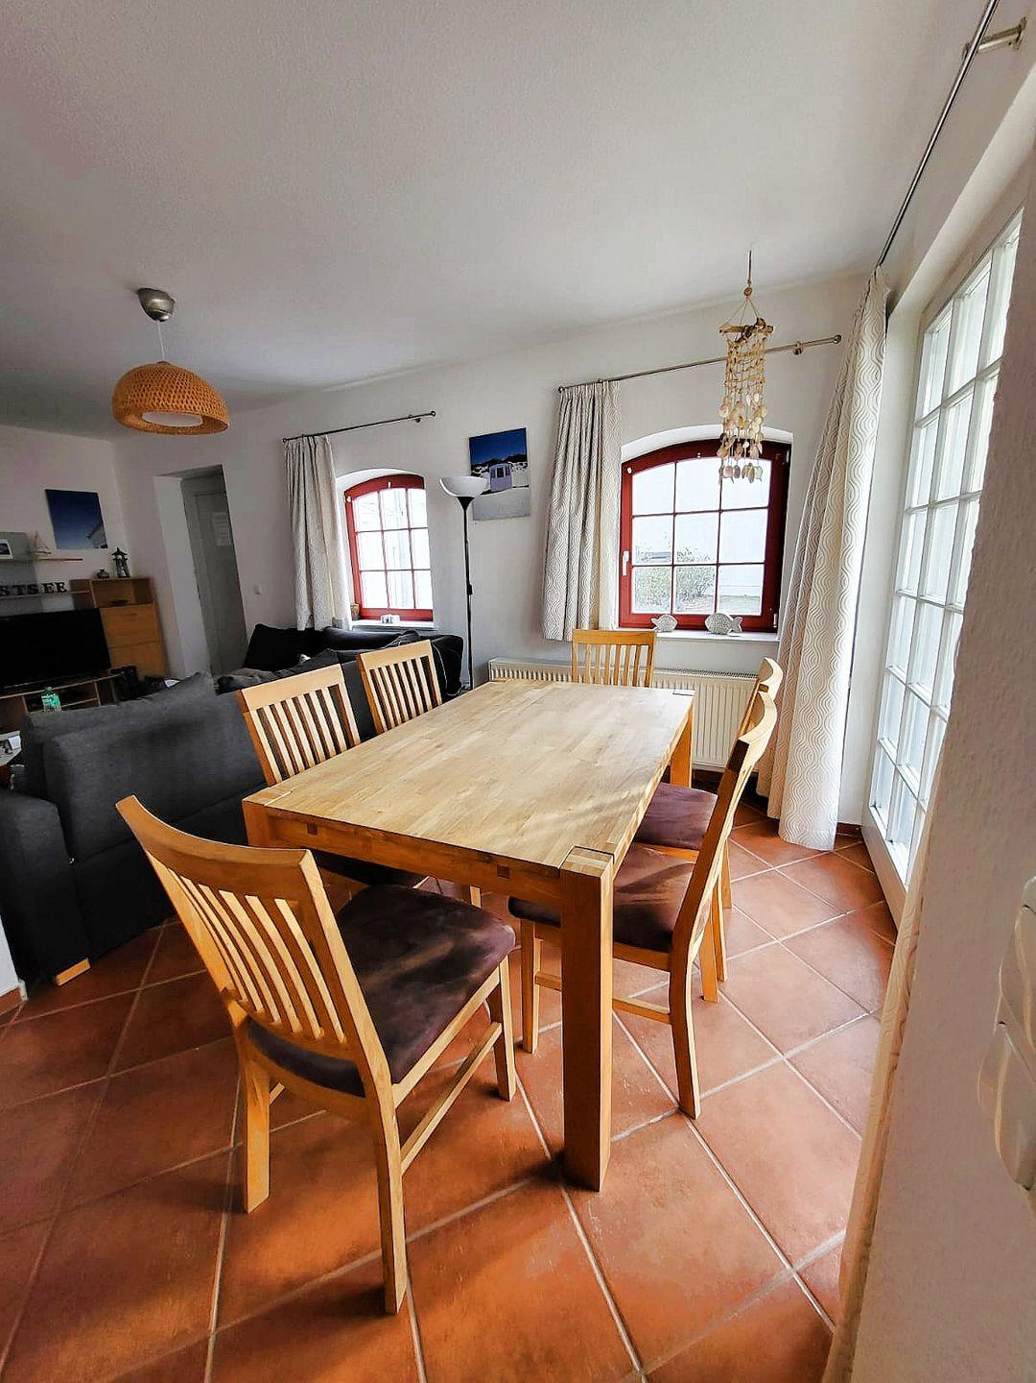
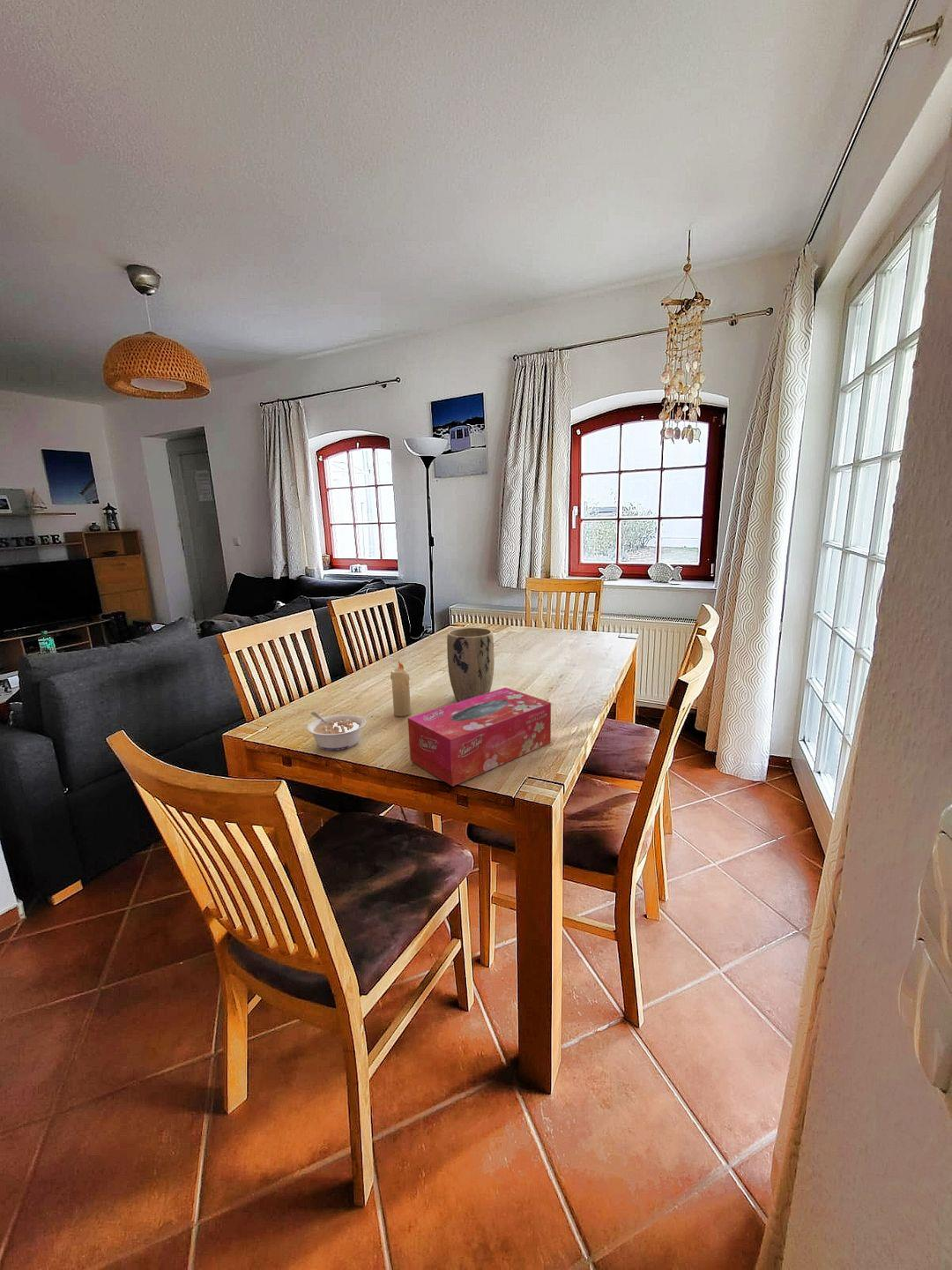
+ candle (400, 687)
+ legume (335, 731)
+ plant pot (471, 665)
+ tissue box (481, 730)
